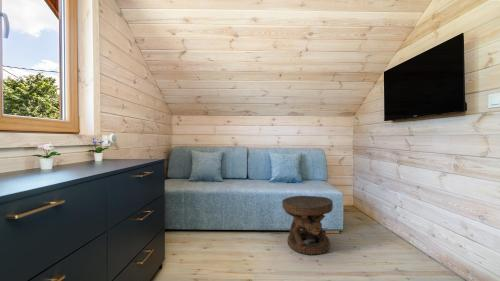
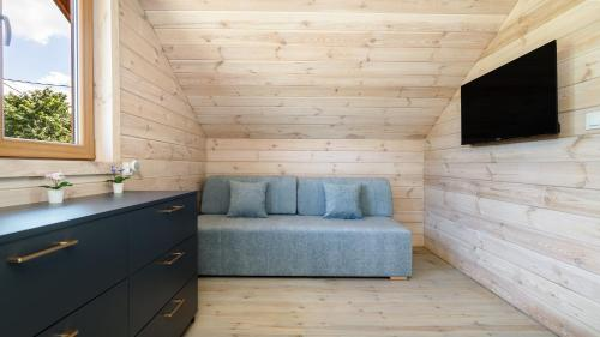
- side table (307, 222)
